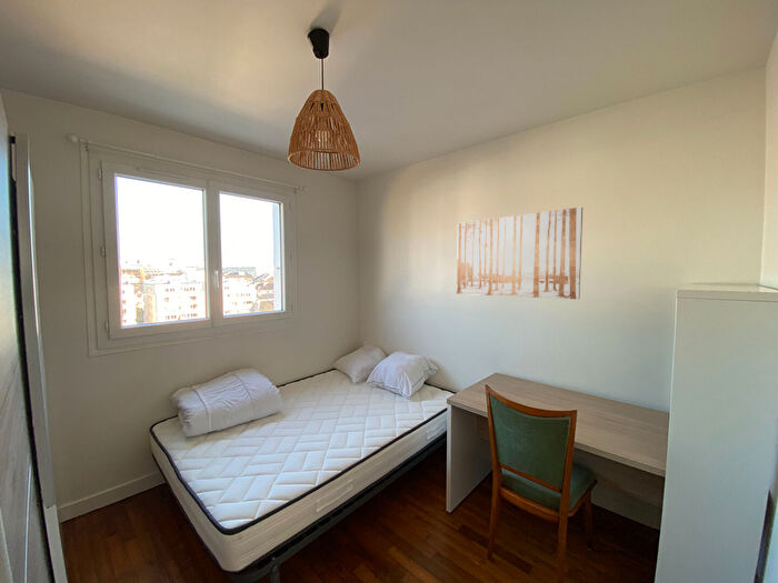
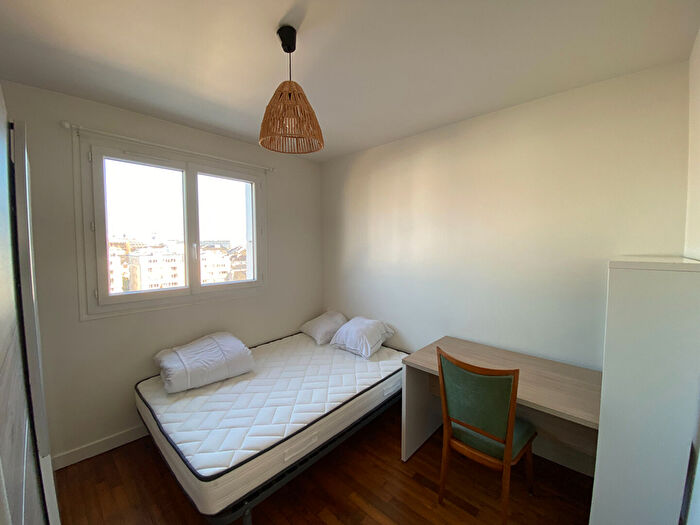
- wall art (510, 257)
